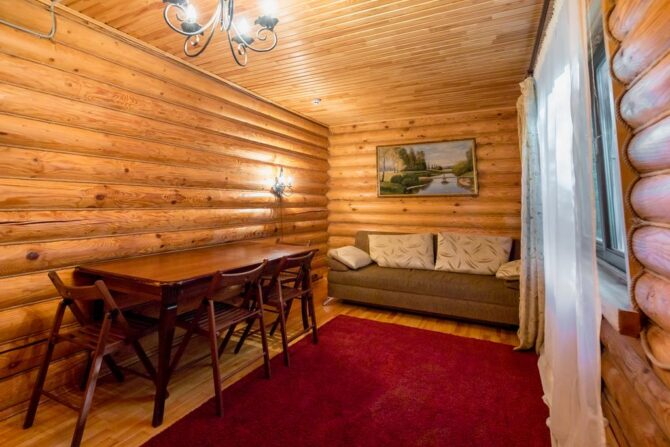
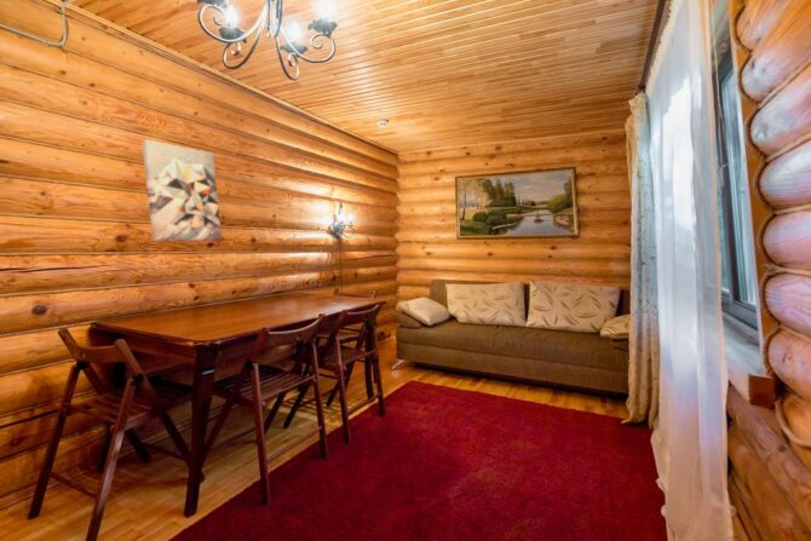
+ wall art (184, 194)
